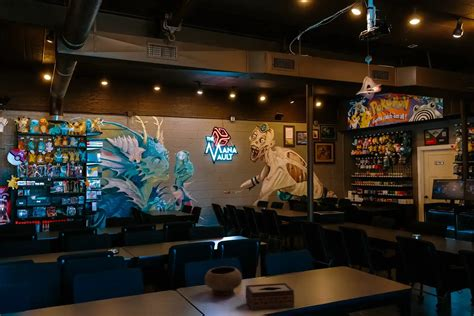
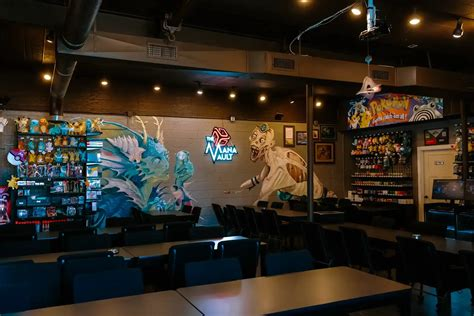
- bowl (223, 280)
- tissue box (269, 296)
